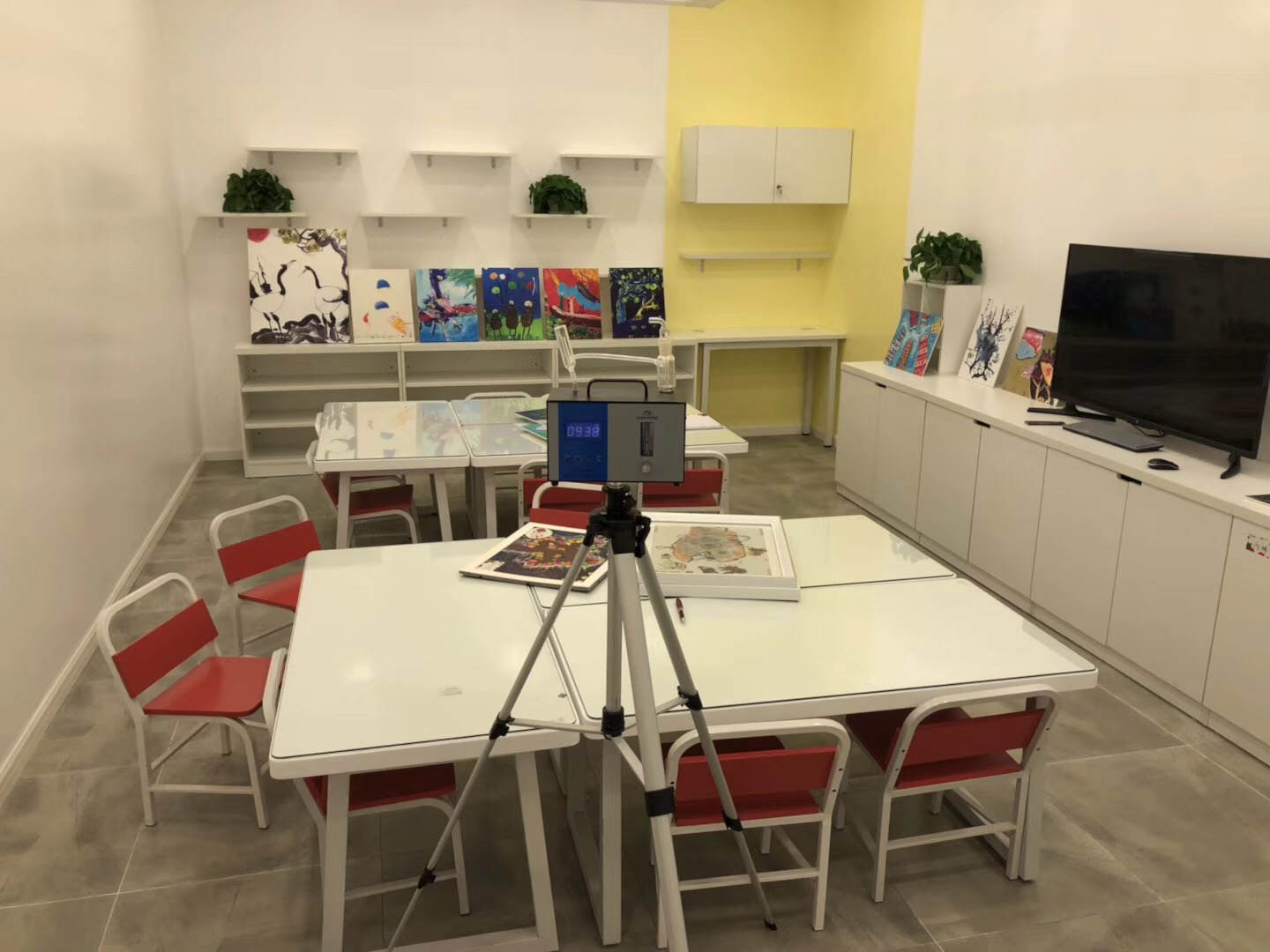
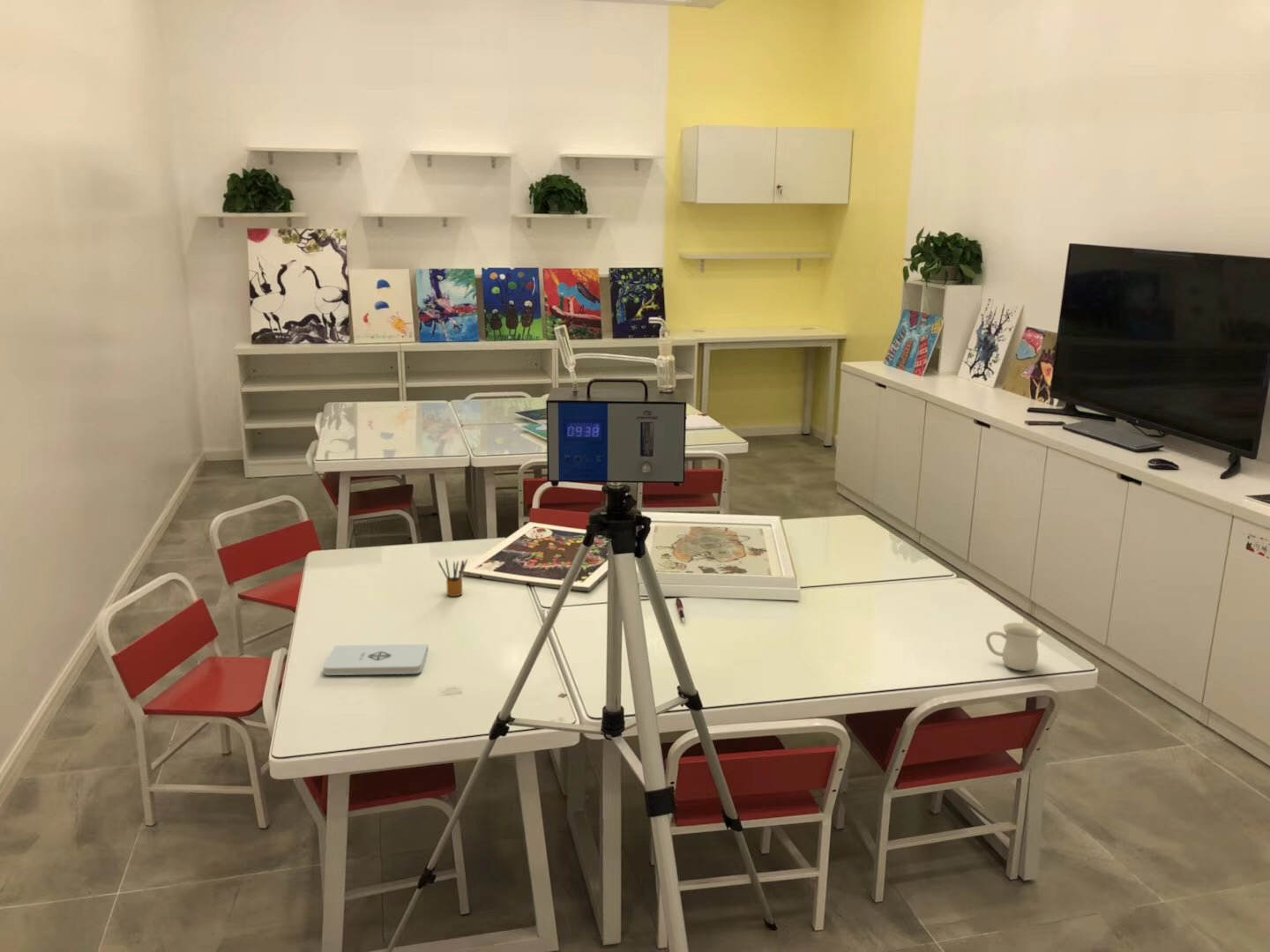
+ pencil box (453, 576)
+ mug (1012, 647)
+ notepad (377, 658)
